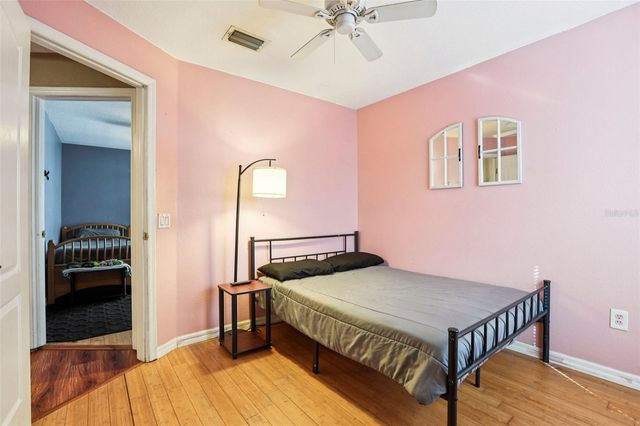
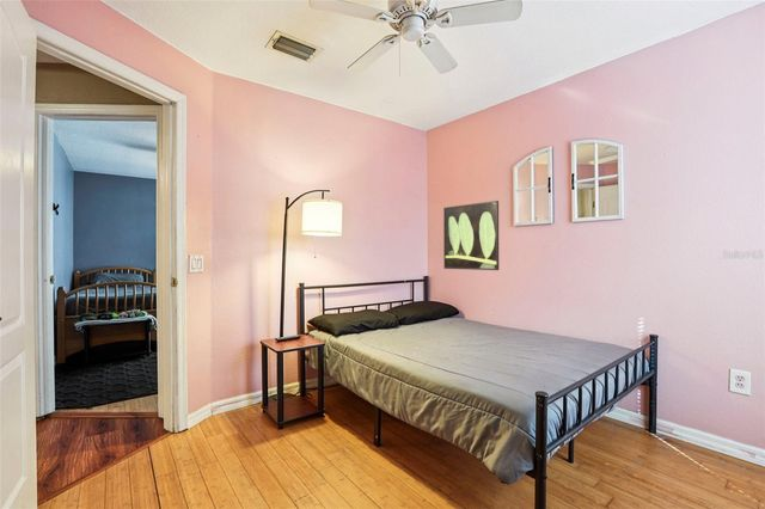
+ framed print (469, 237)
